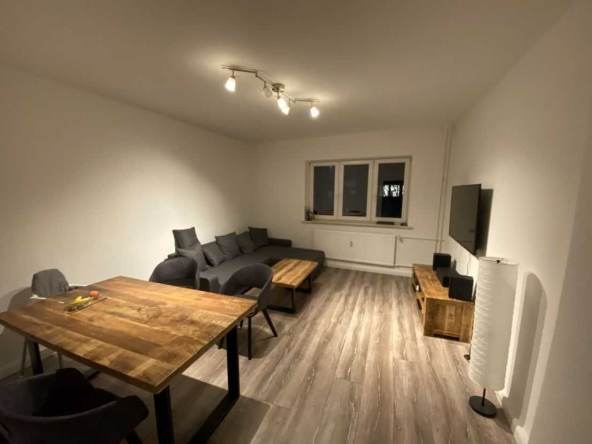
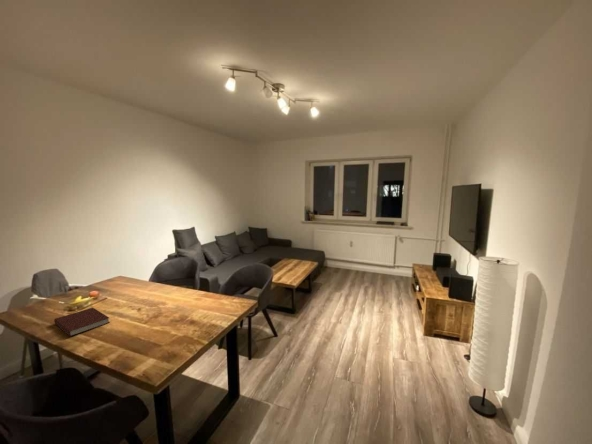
+ notebook (82, 320)
